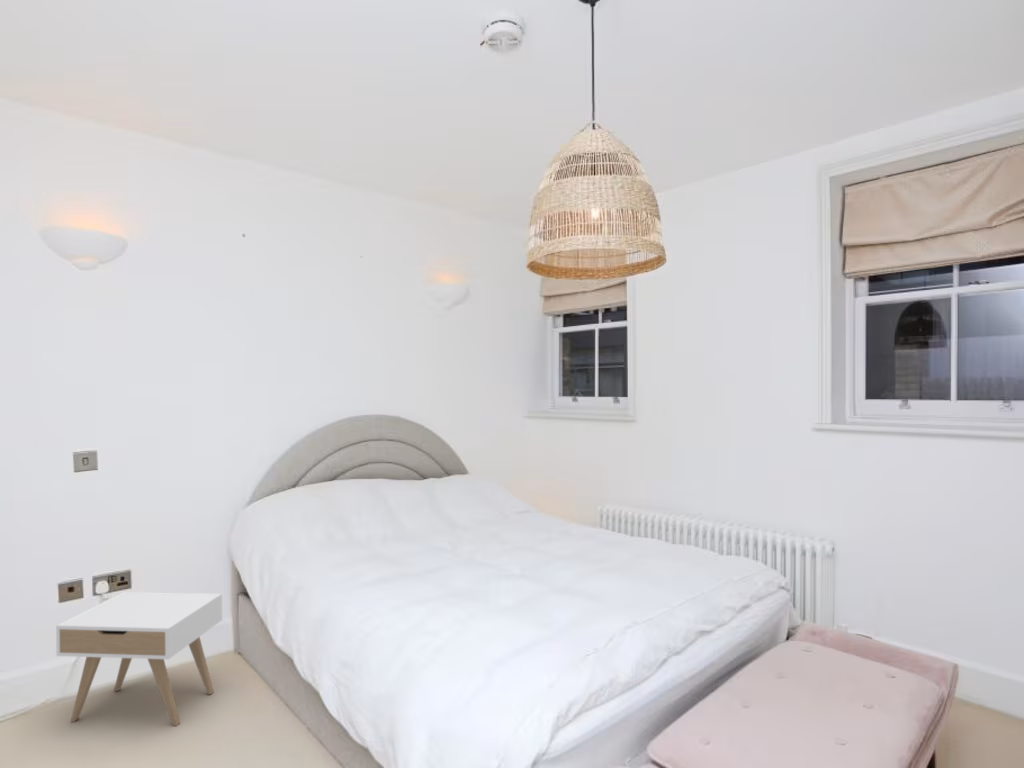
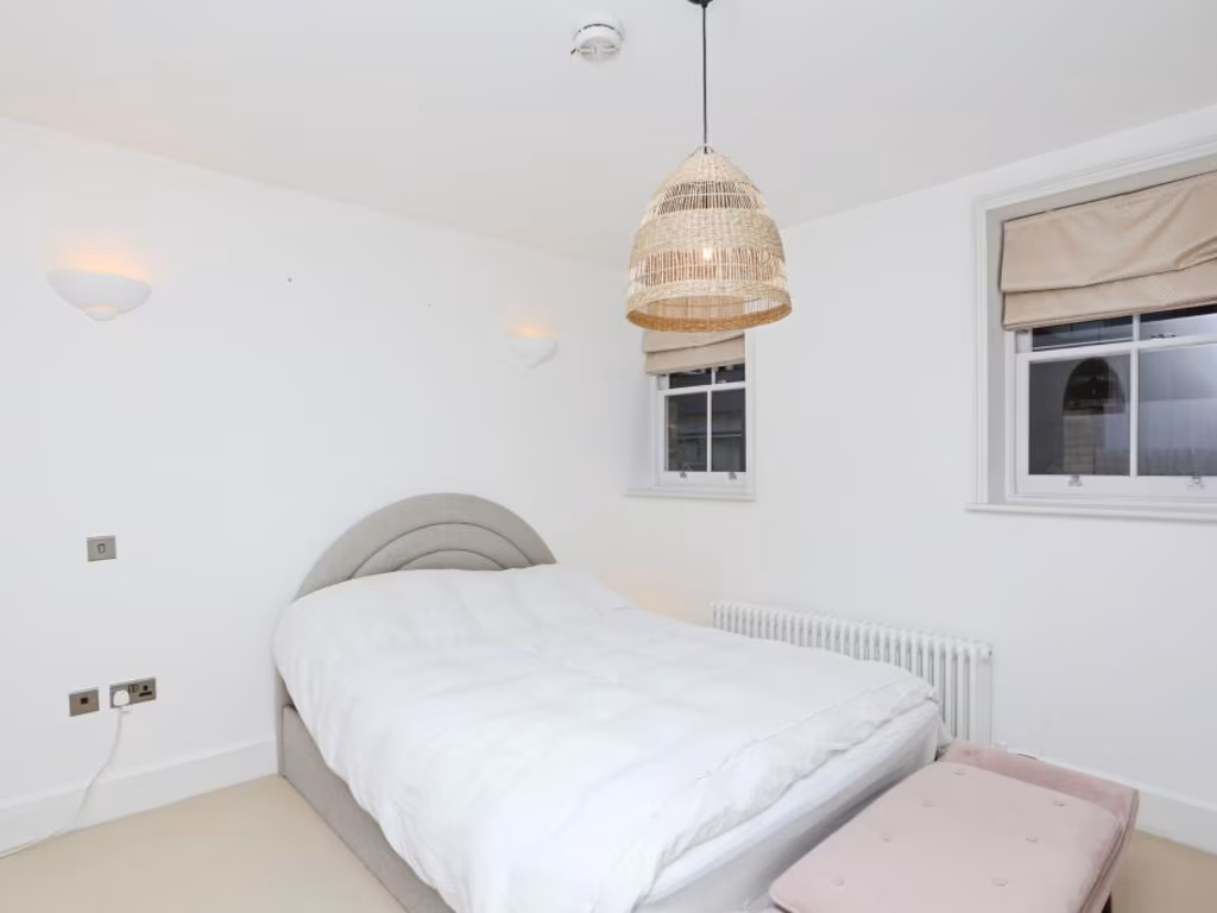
- nightstand (145, 657)
